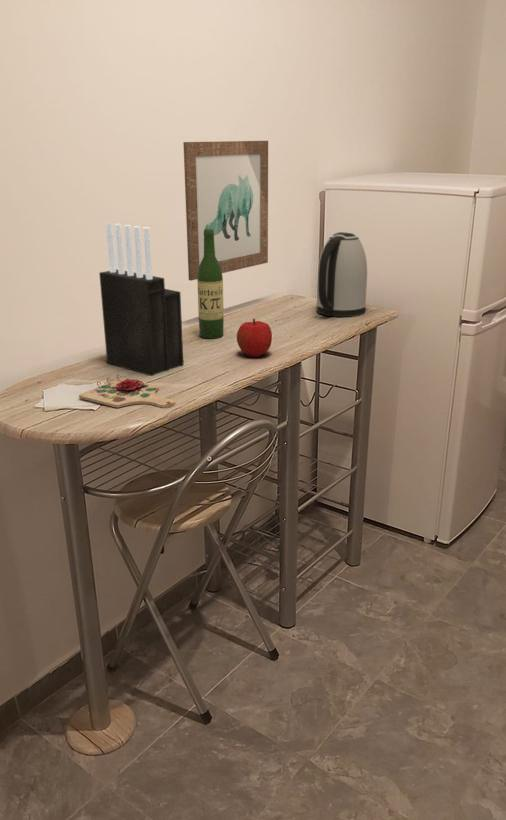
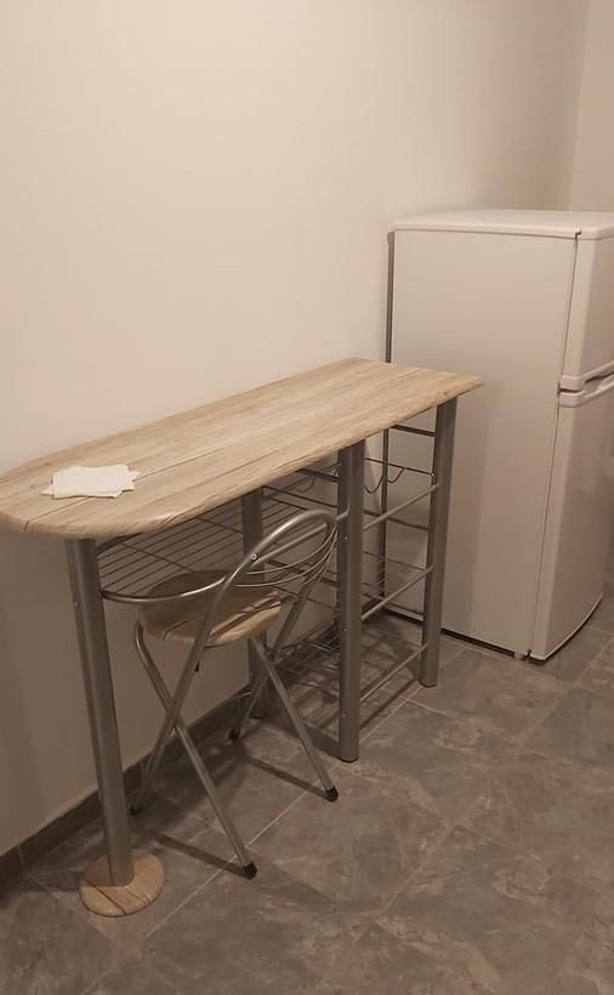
- kettle (338, 274)
- wine bottle (210, 283)
- knife block (144, 296)
- fruit (254, 337)
- cutting board (135, 392)
- wall art (229, 208)
